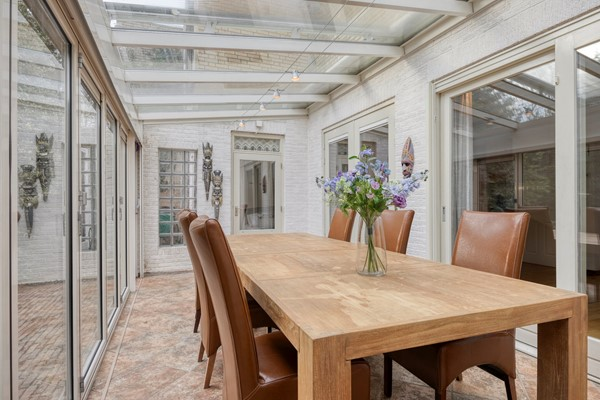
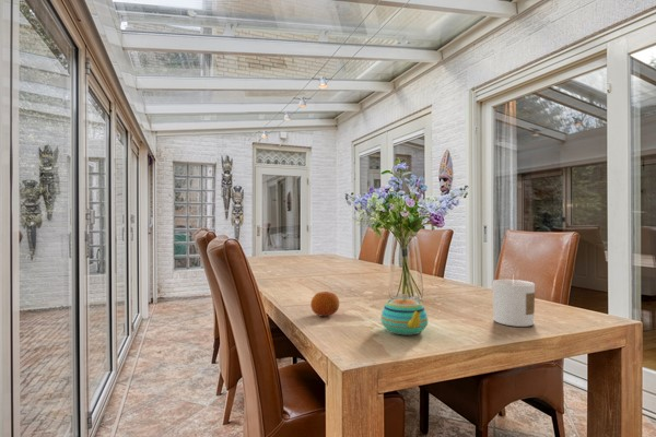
+ teapot (405, 312)
+ fruit (325, 303)
+ candle (513, 298)
